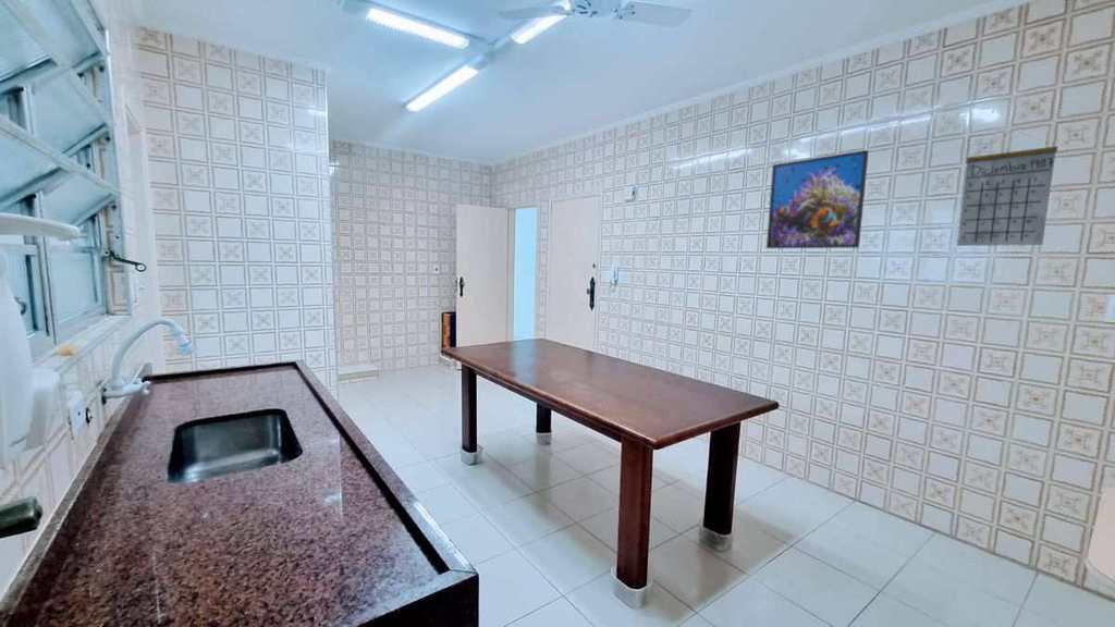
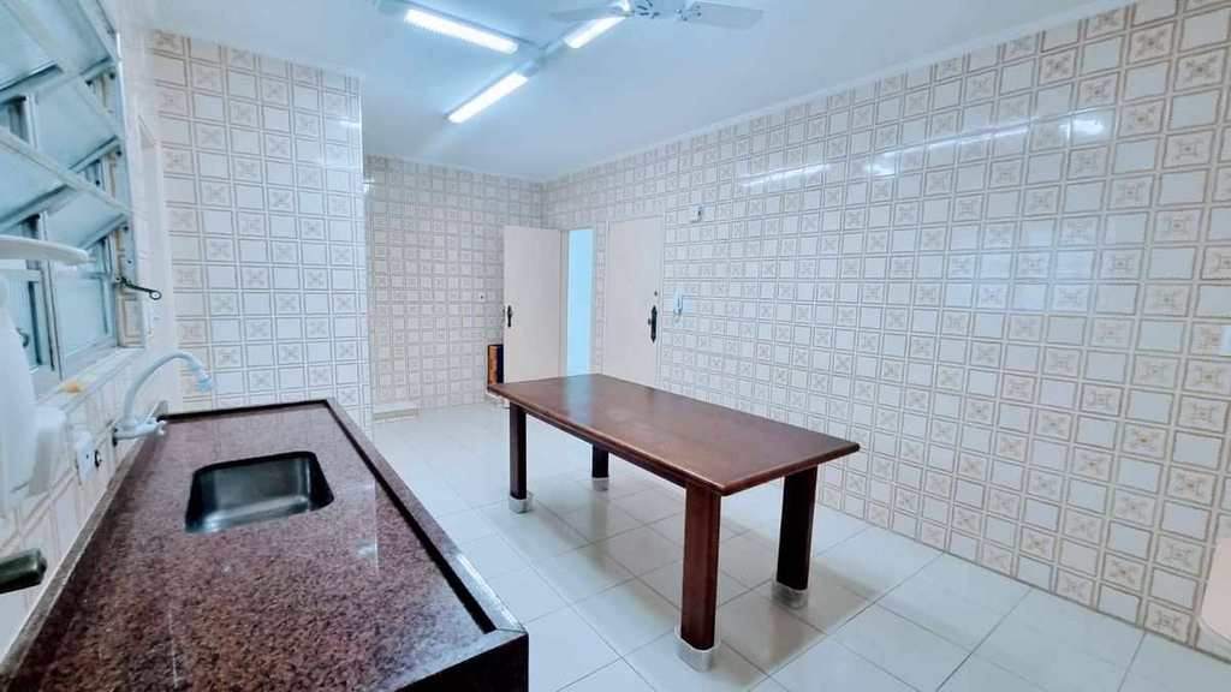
- calendar (1005, 187)
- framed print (812, 204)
